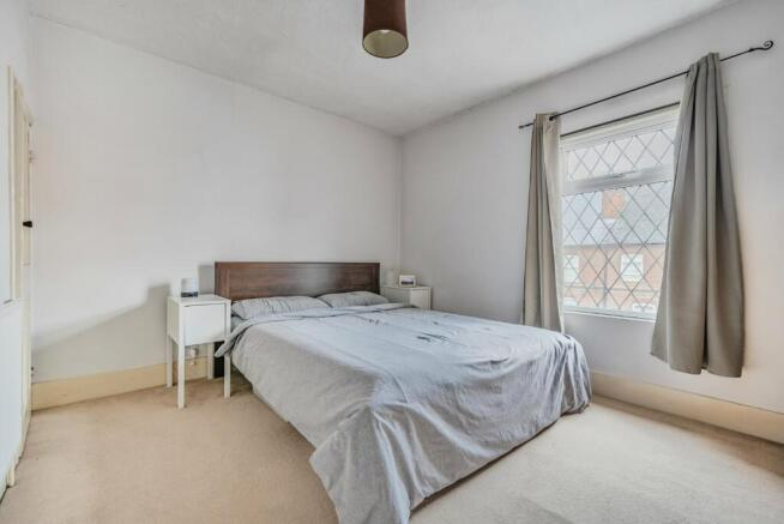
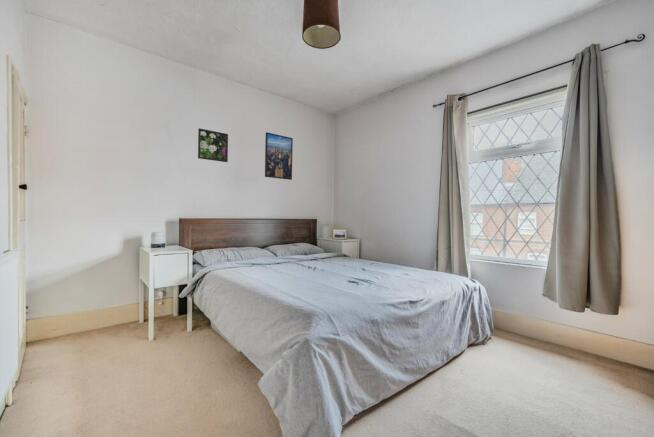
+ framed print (213, 145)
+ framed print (279, 156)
